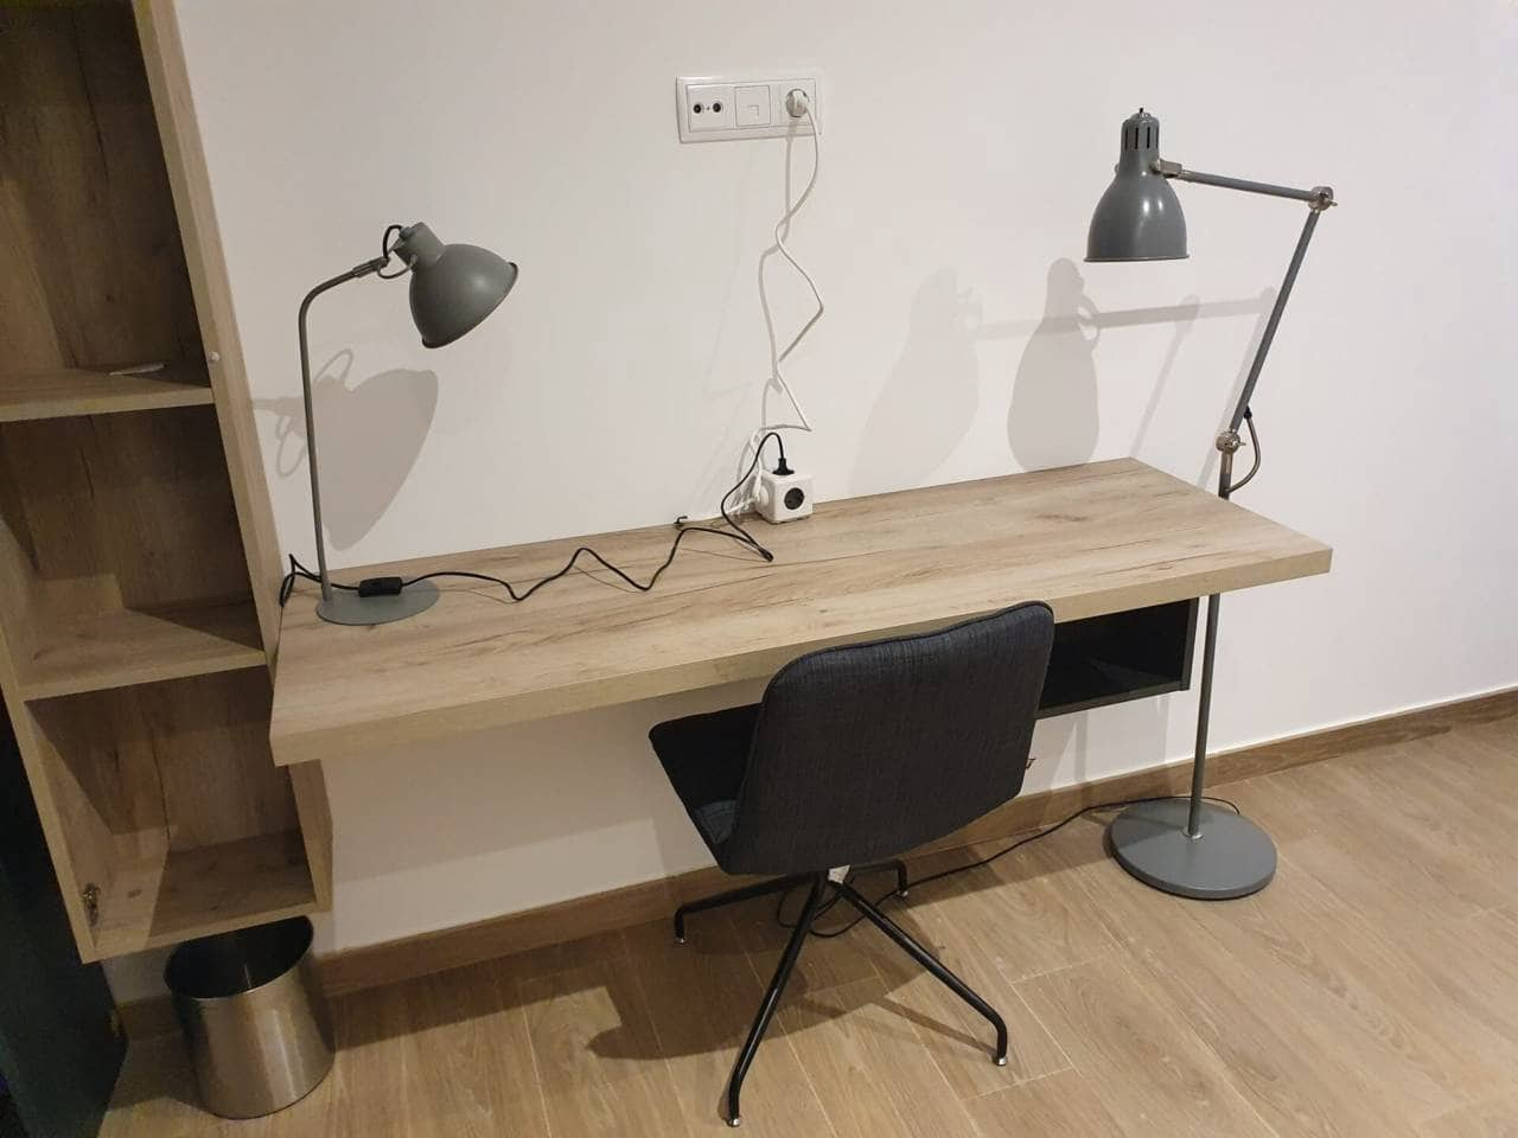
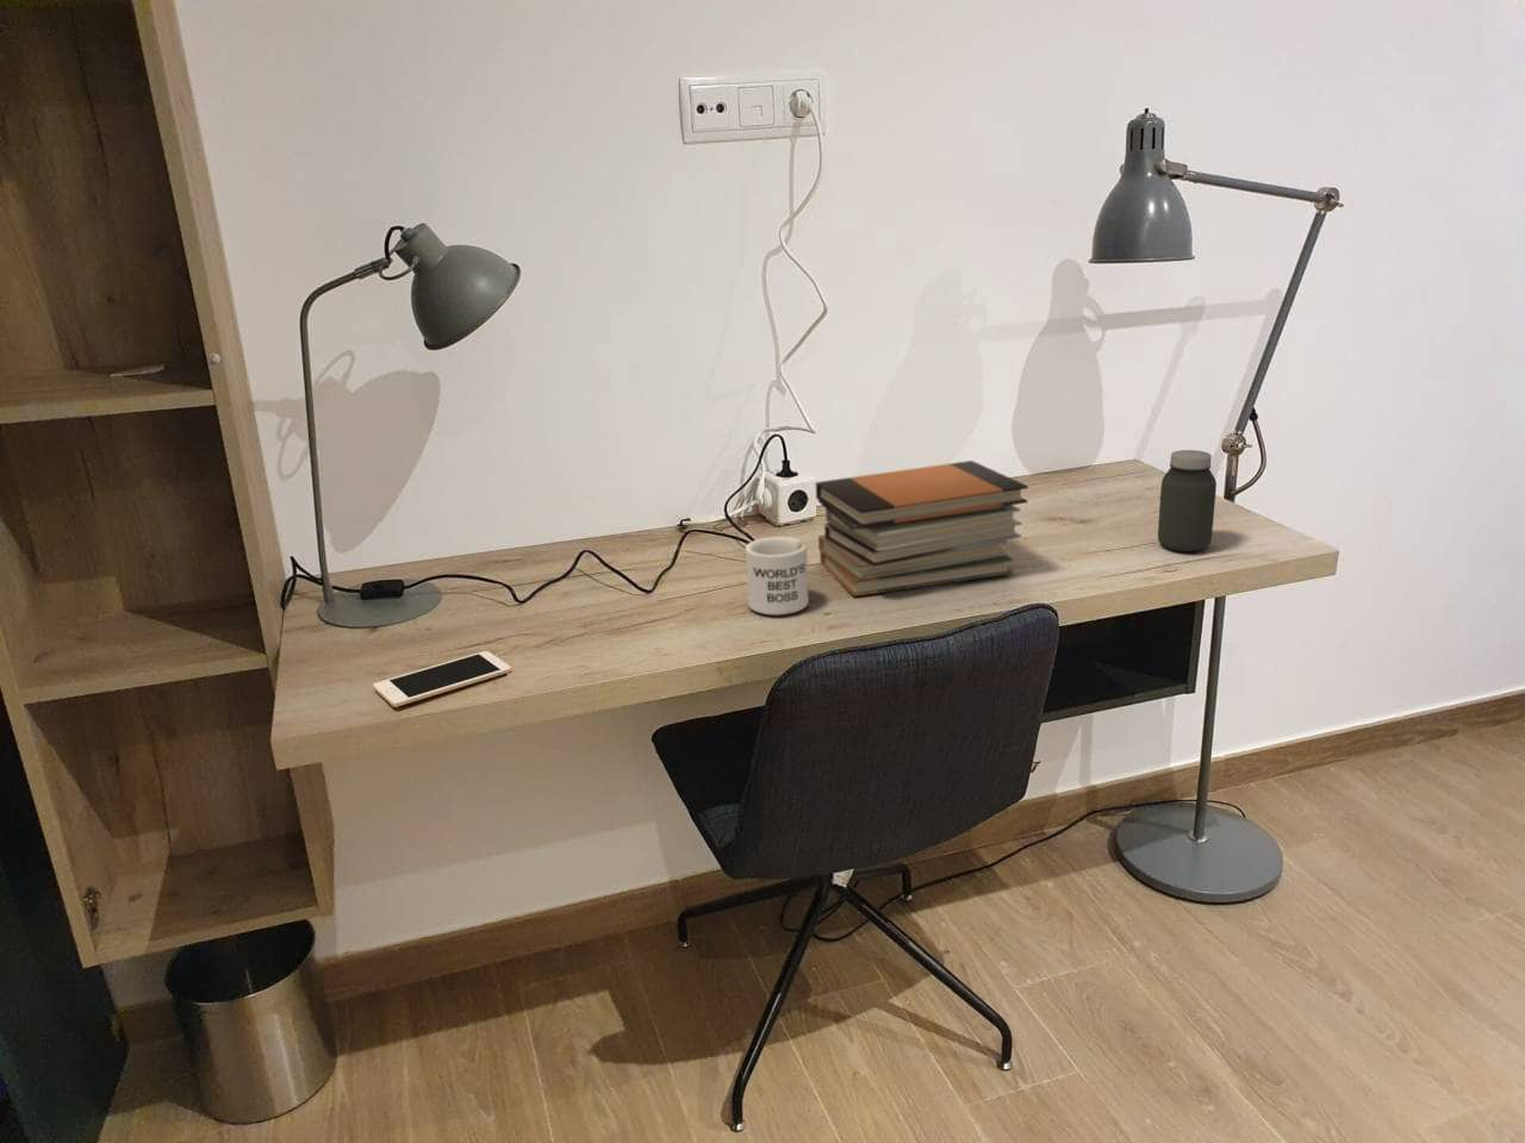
+ book stack (919, 526)
+ mug (775, 572)
+ cell phone (442, 677)
+ jar (1186, 499)
